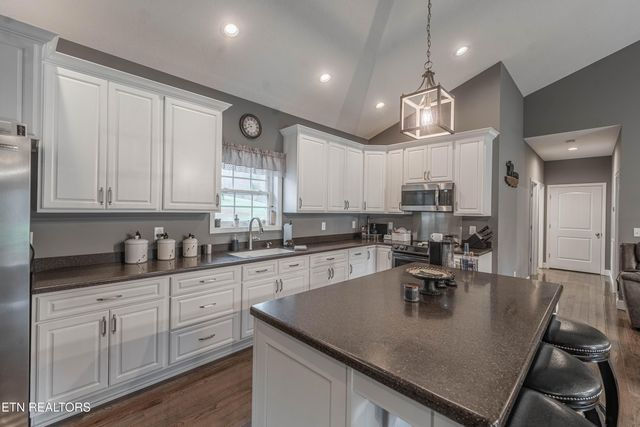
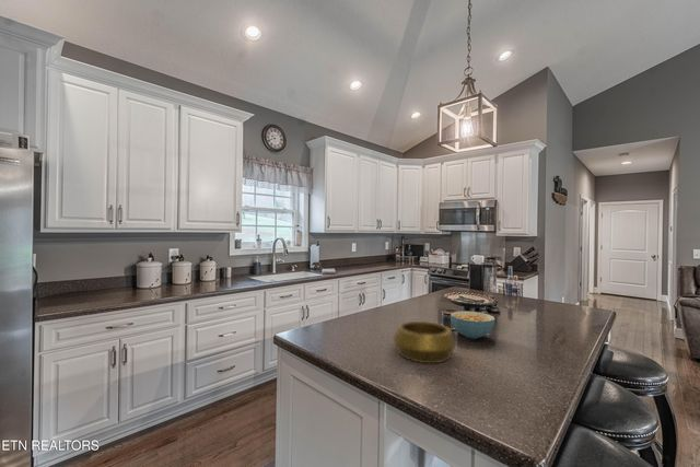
+ decorative bowl (423, 340)
+ cereal bowl (471, 326)
